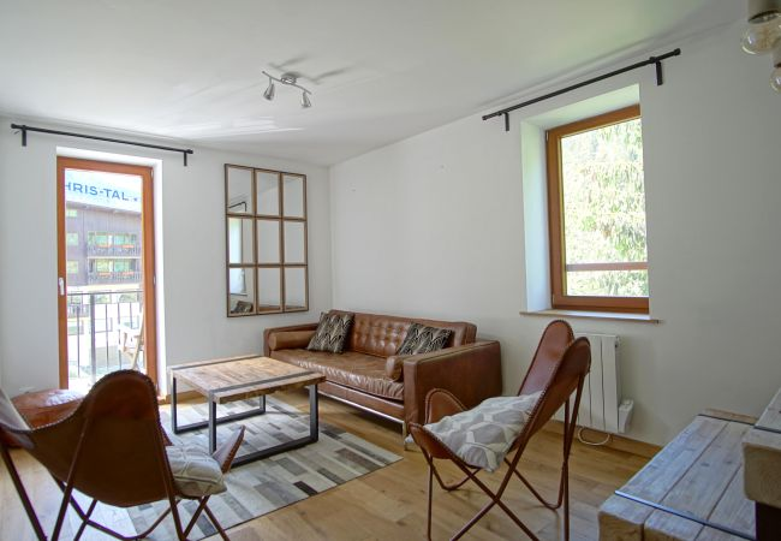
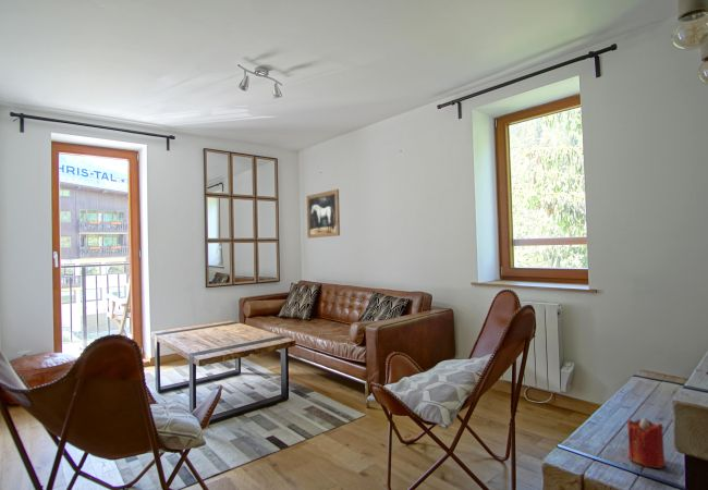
+ candle (645, 439)
+ wall art (322, 215)
